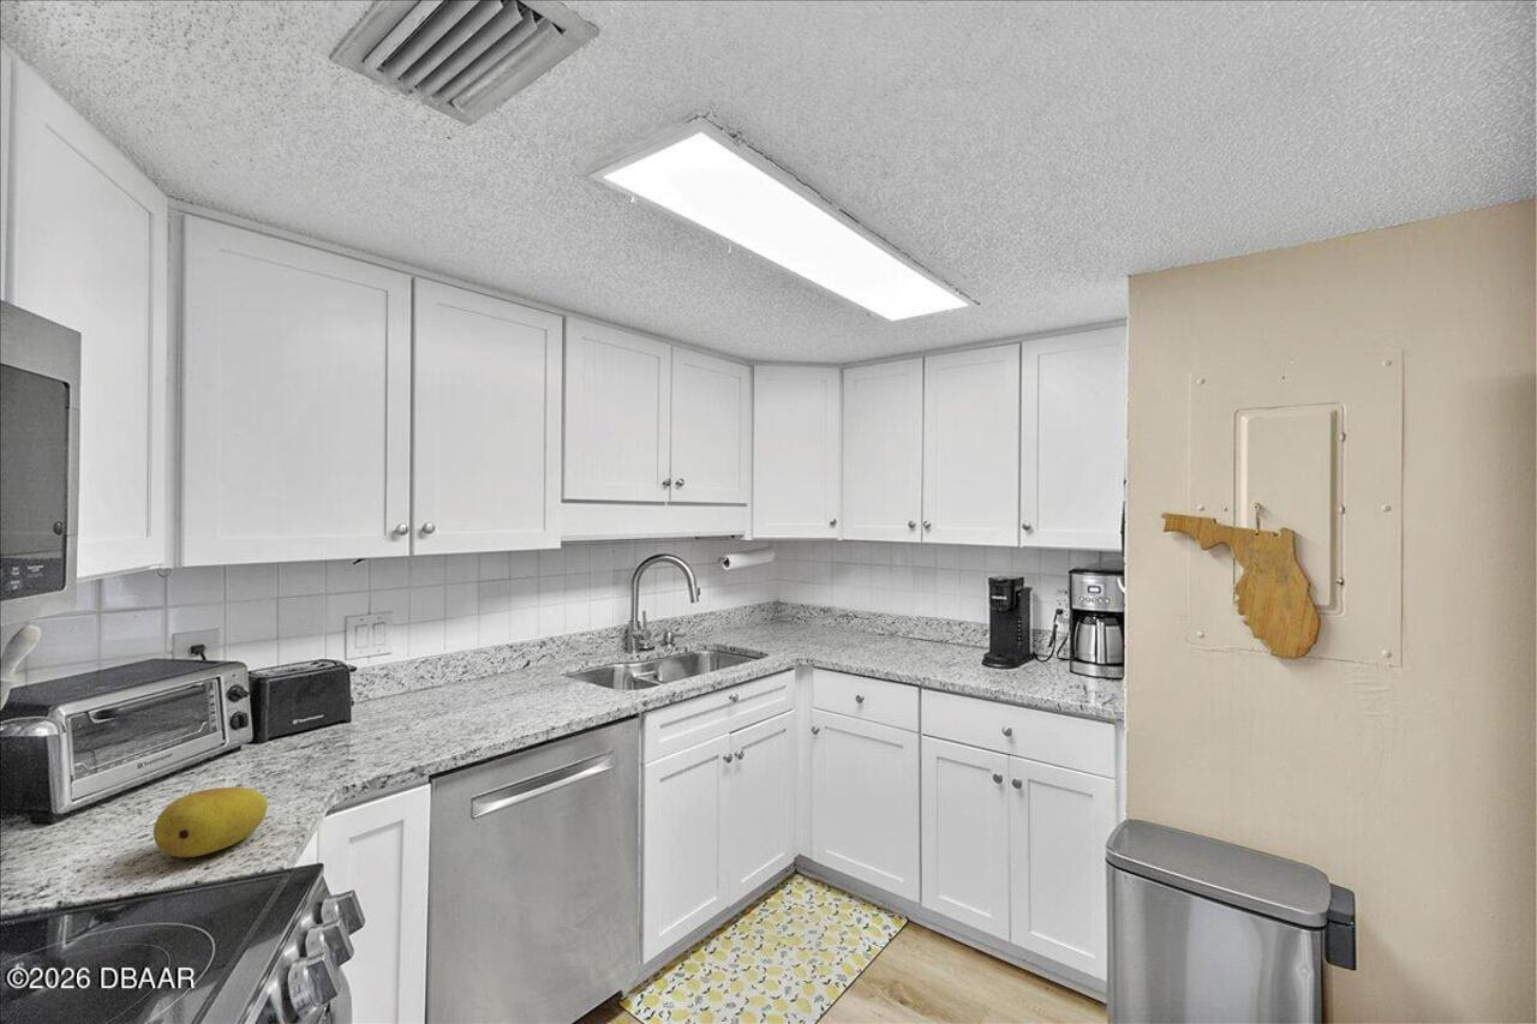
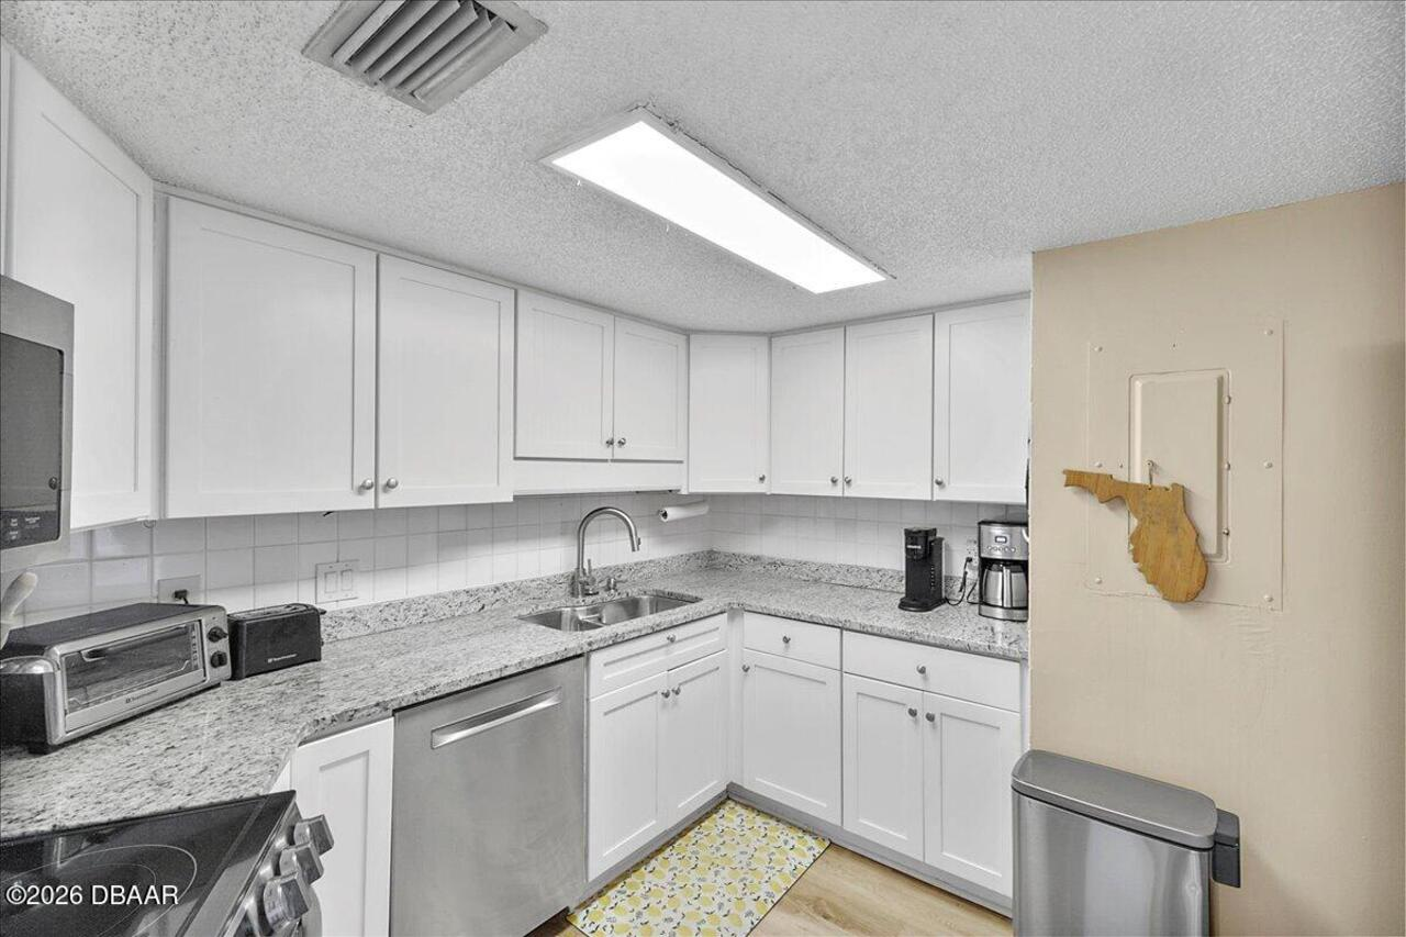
- fruit (216, 814)
